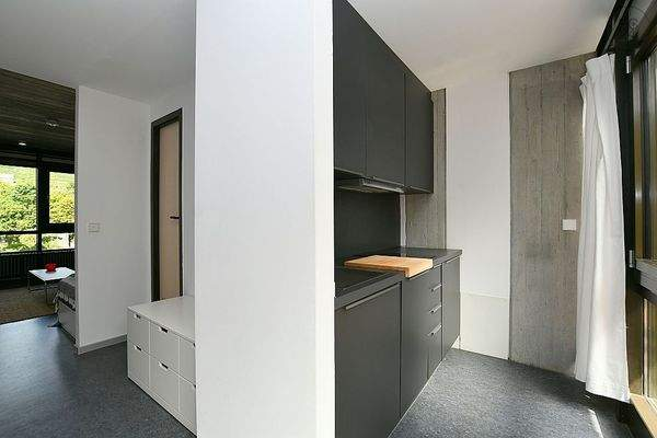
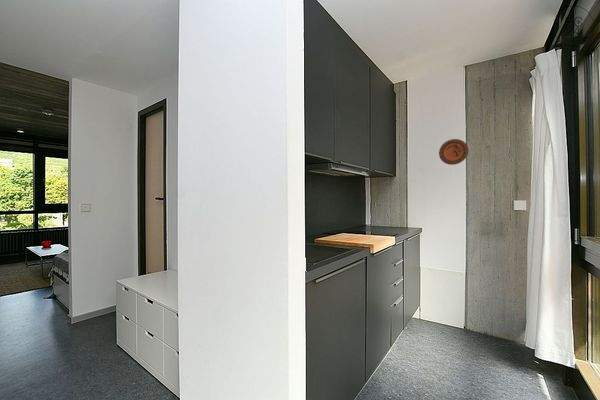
+ decorative plate (453, 151)
